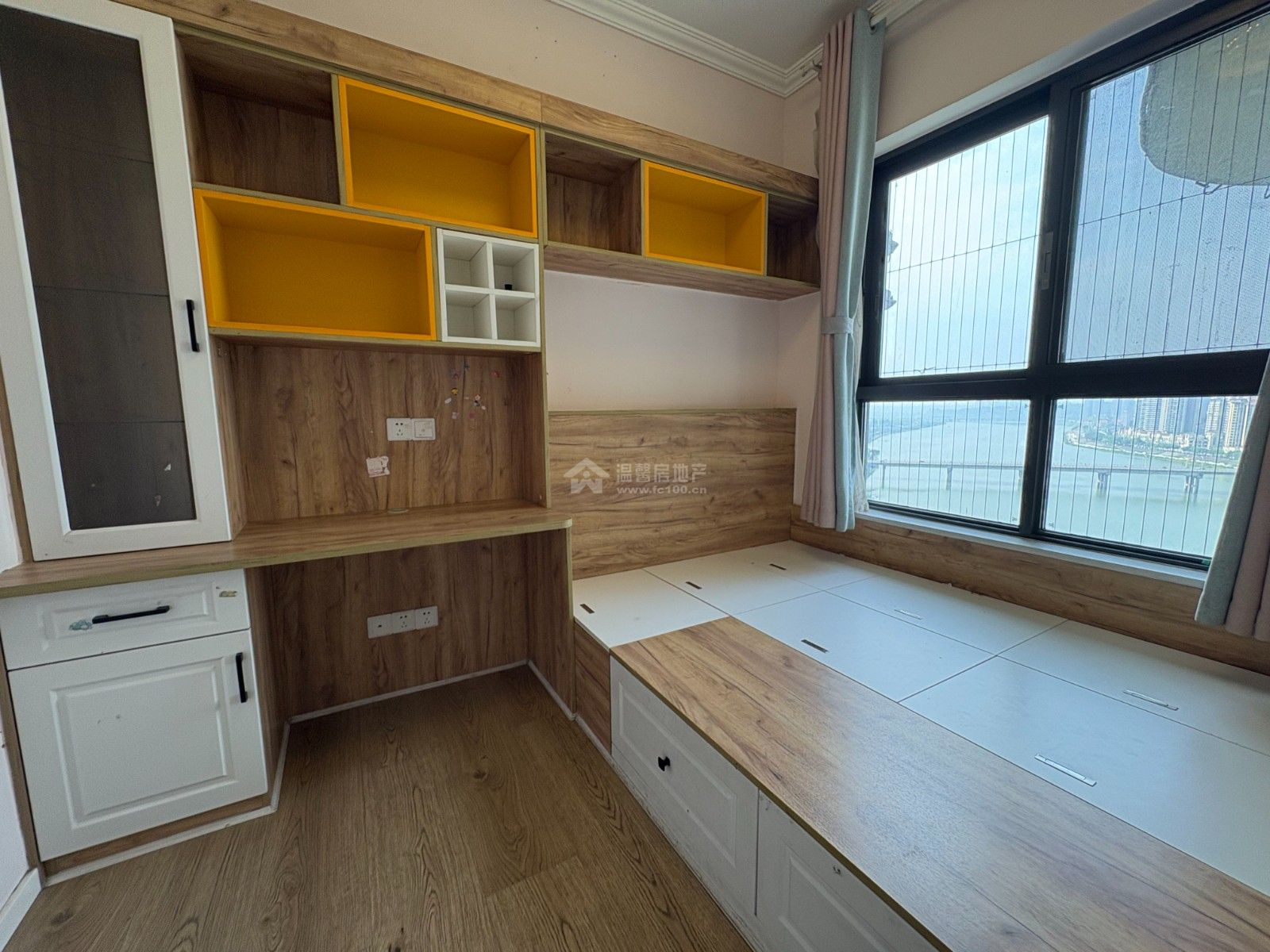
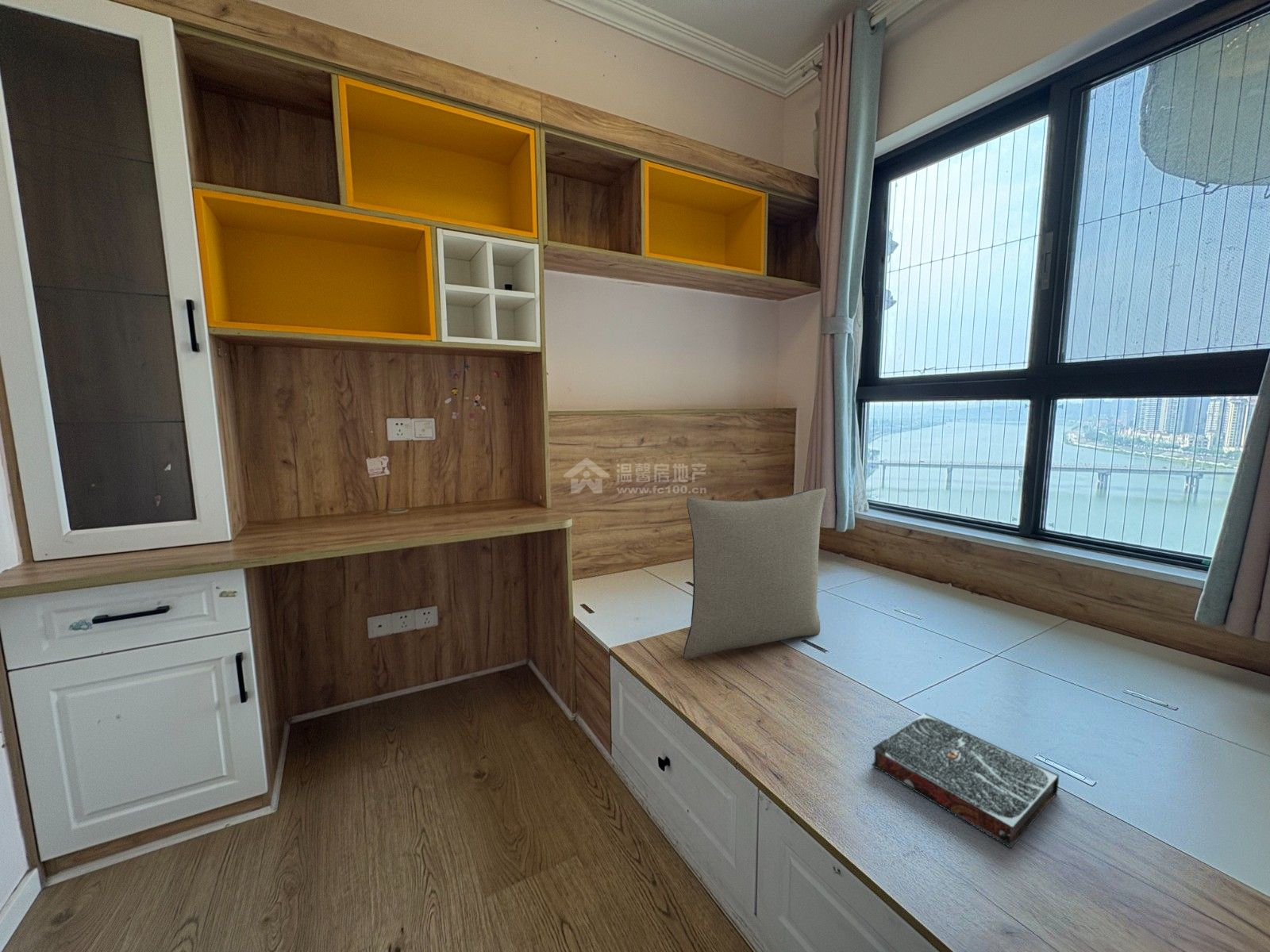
+ pillow (757, 570)
+ book (961, 768)
